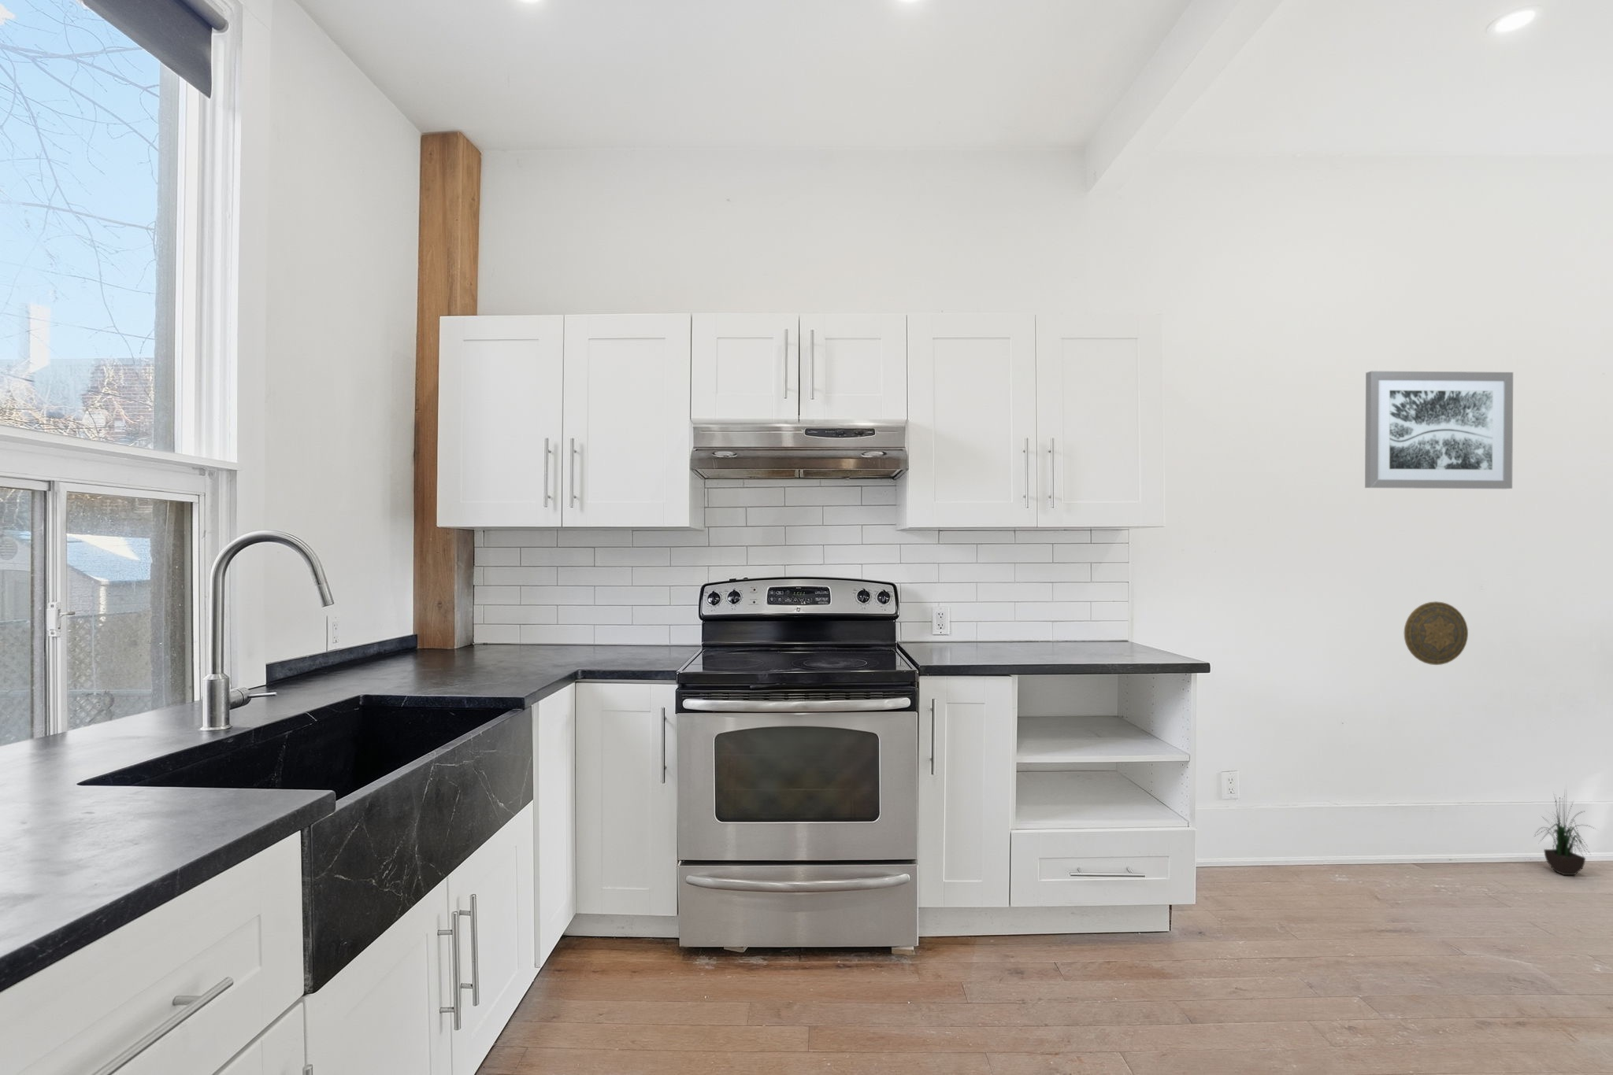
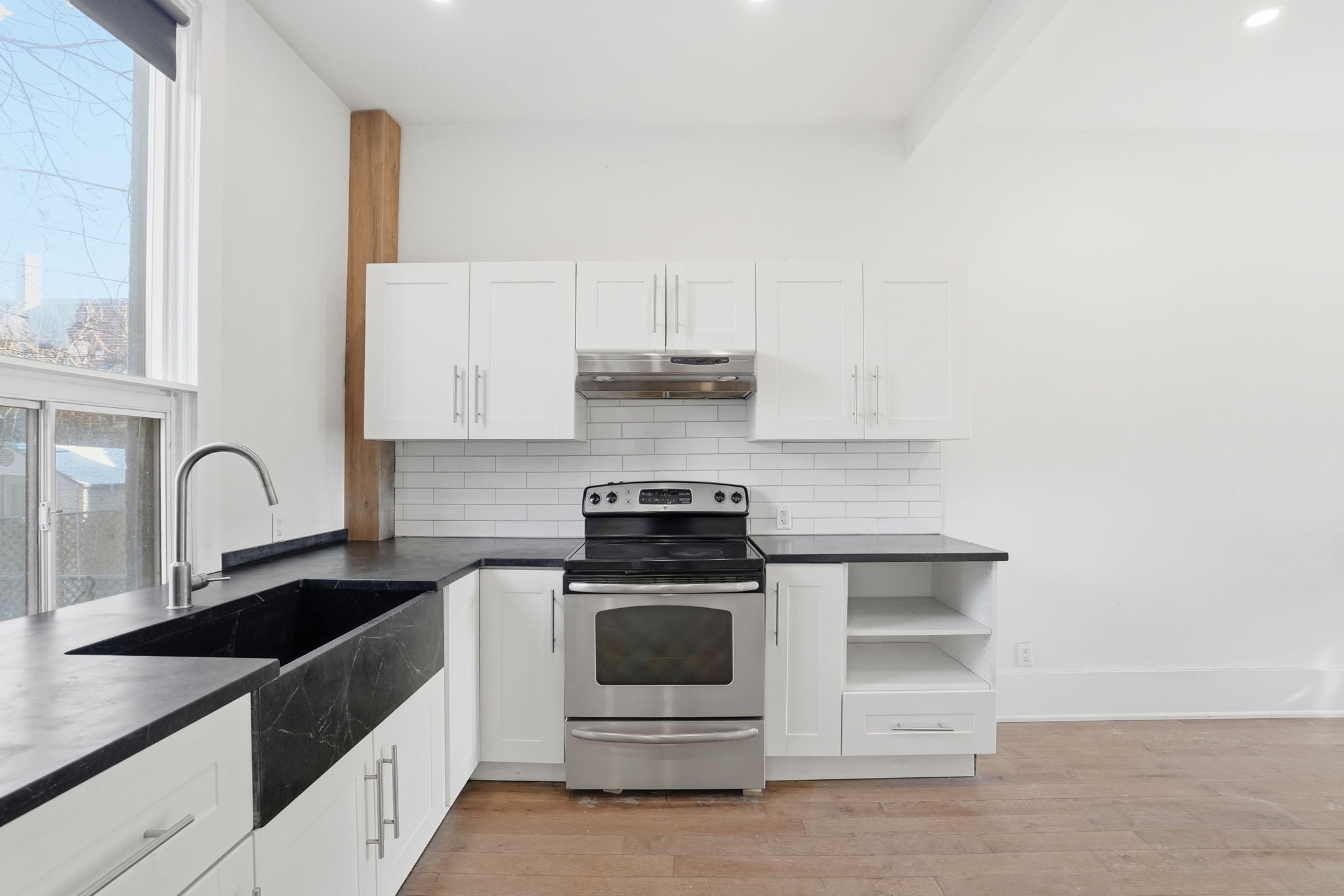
- wall art (1438, 430)
- potted plant (1563, 827)
- decorative plate (1438, 633)
